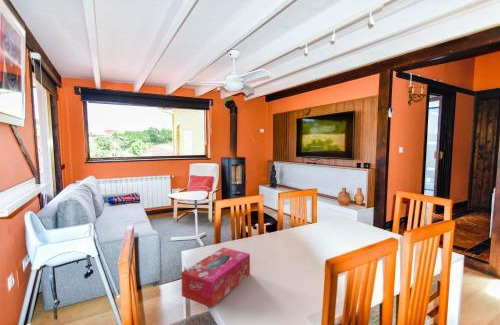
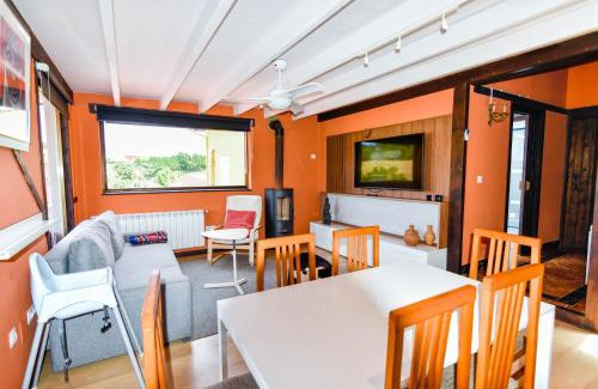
- tissue box (218, 273)
